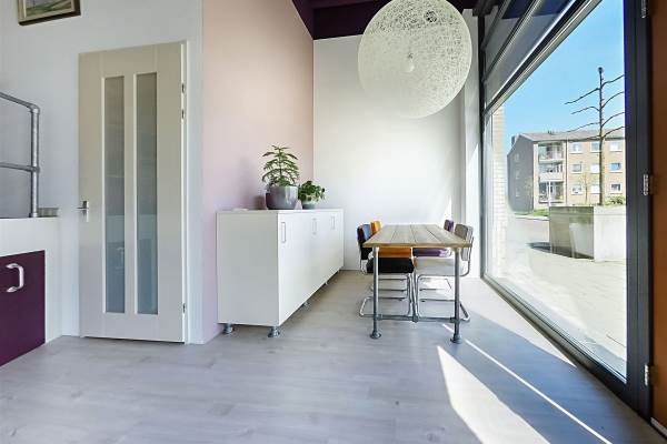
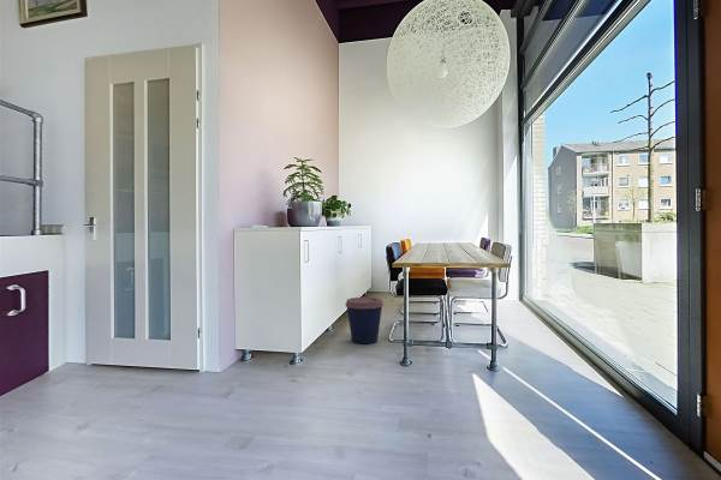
+ coffee cup (364, 319)
